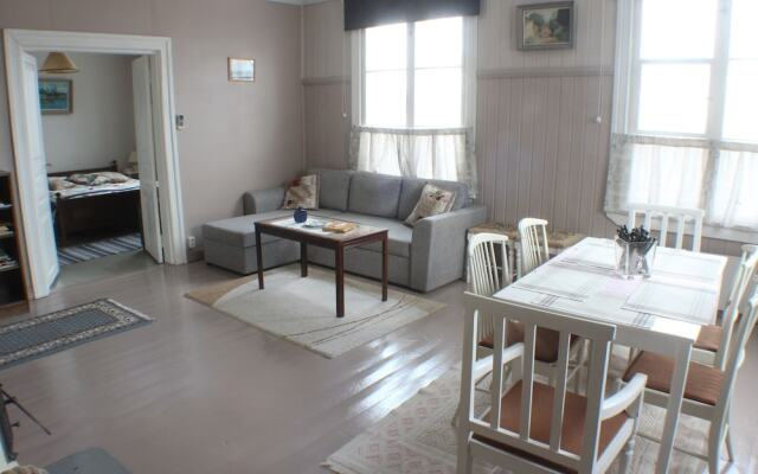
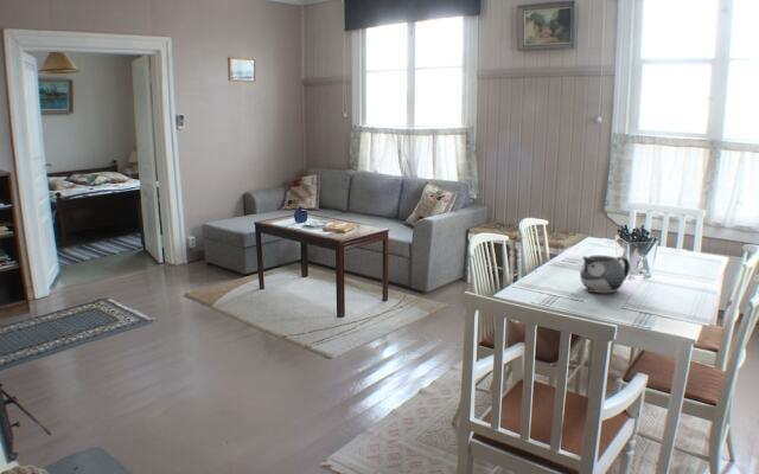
+ teapot (605, 271)
